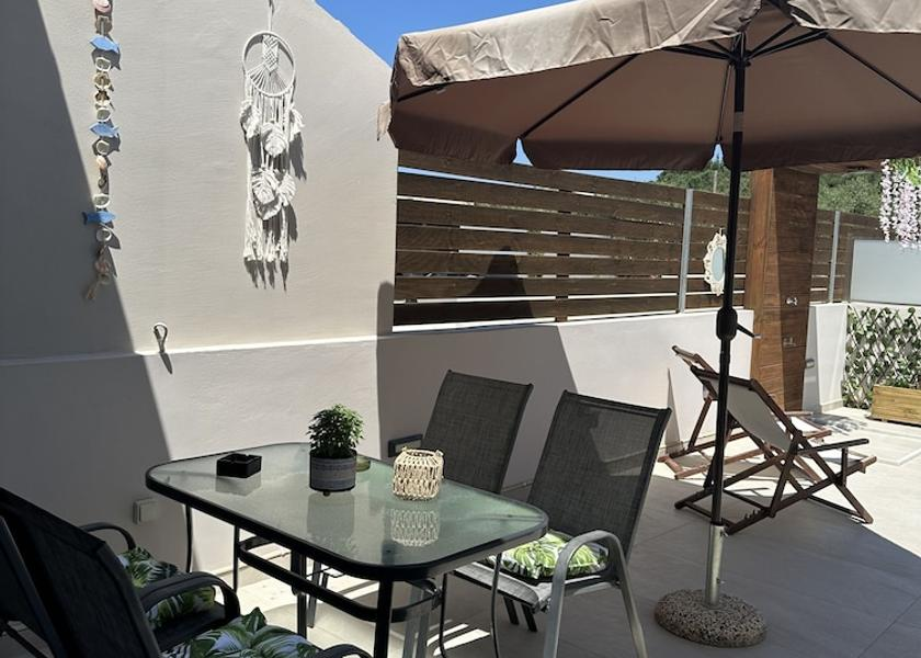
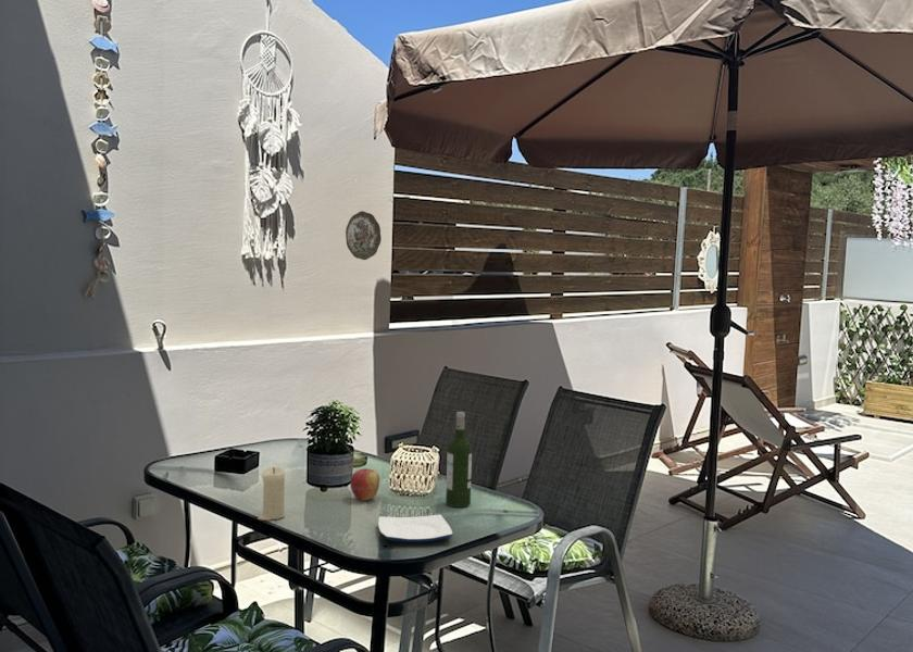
+ apple (364, 484)
+ candle (272, 491)
+ plate (414, 529)
+ wine bottle (459, 457)
+ decorative plate (362, 235)
